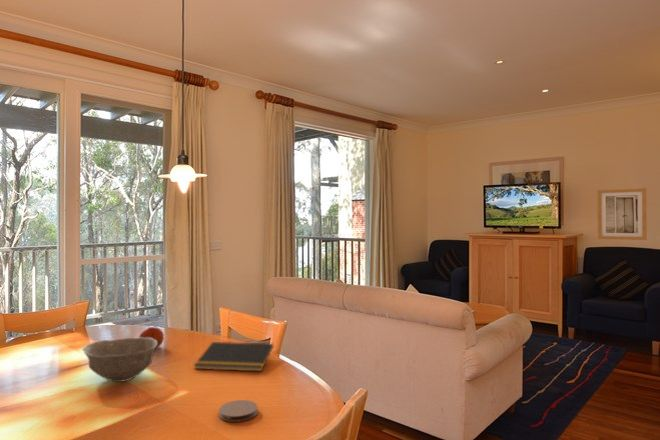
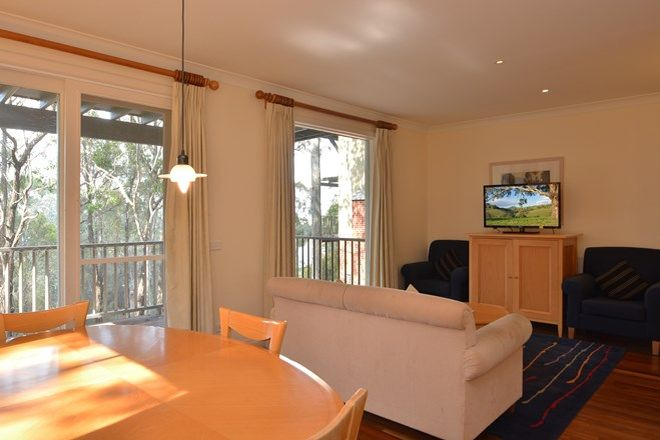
- coaster (238, 410)
- wall art (621, 214)
- fruit (151, 337)
- bowl (121, 361)
- notepad (235, 355)
